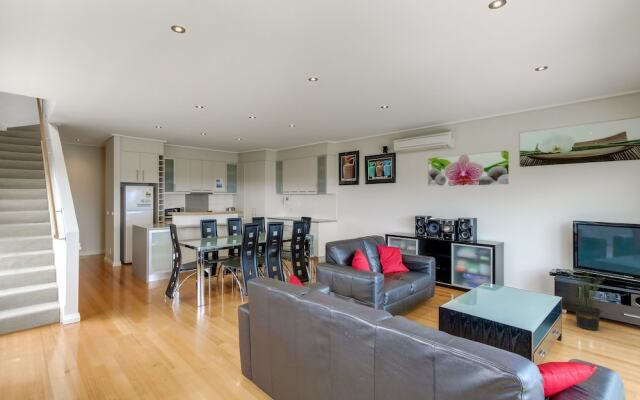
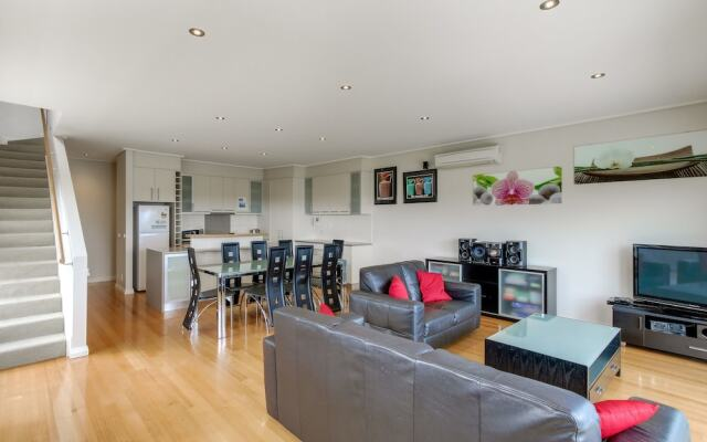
- potted plant (586, 298)
